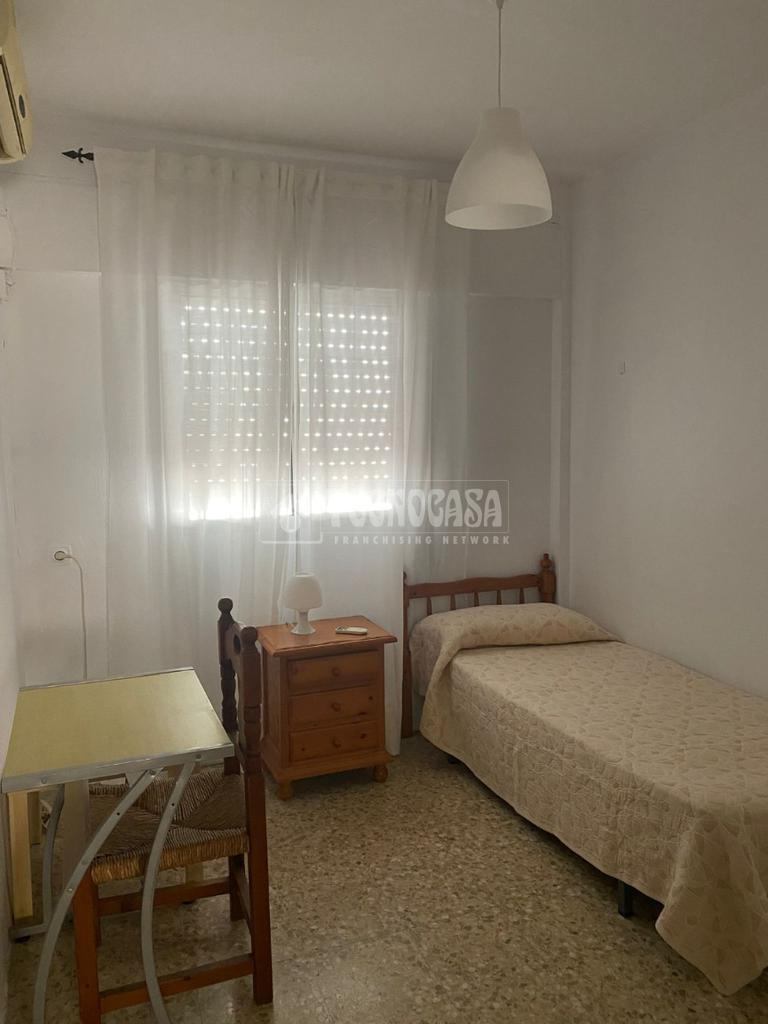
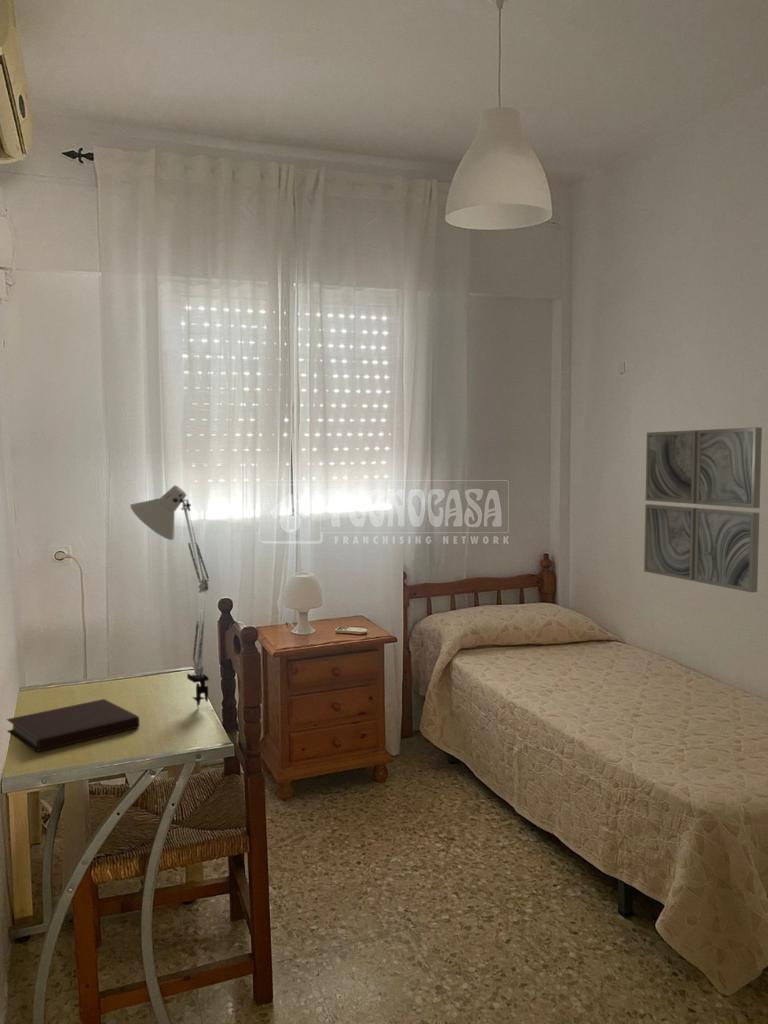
+ desk lamp (199, 592)
+ notebook (73, 723)
+ wall art (697, 508)
